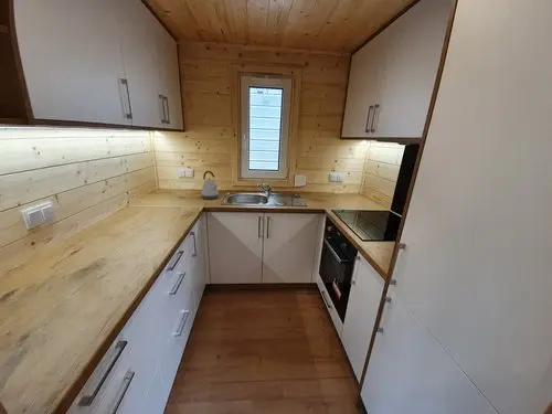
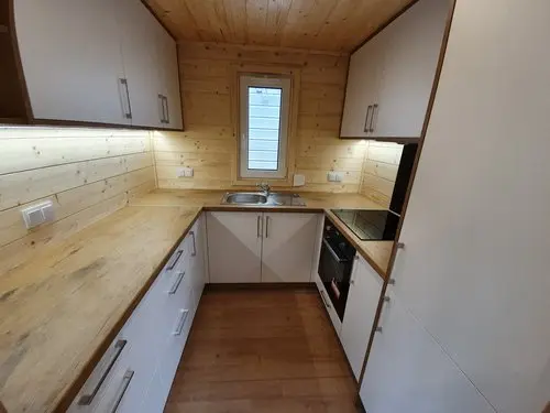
- kettle (210, 184)
